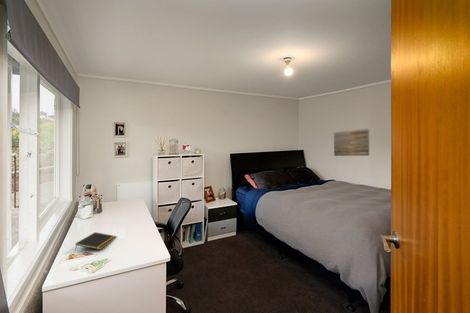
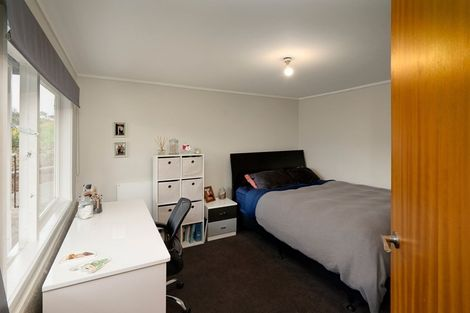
- wall art (350, 143)
- notepad (97, 240)
